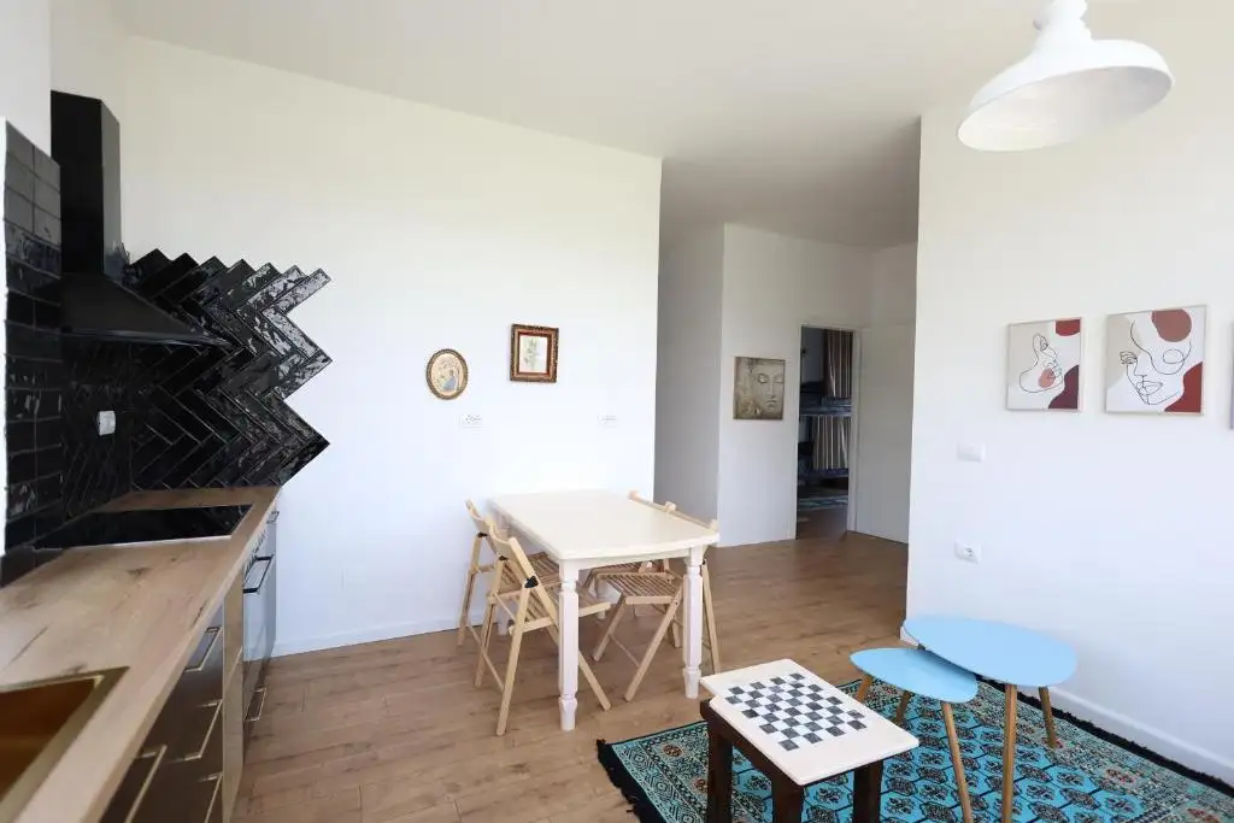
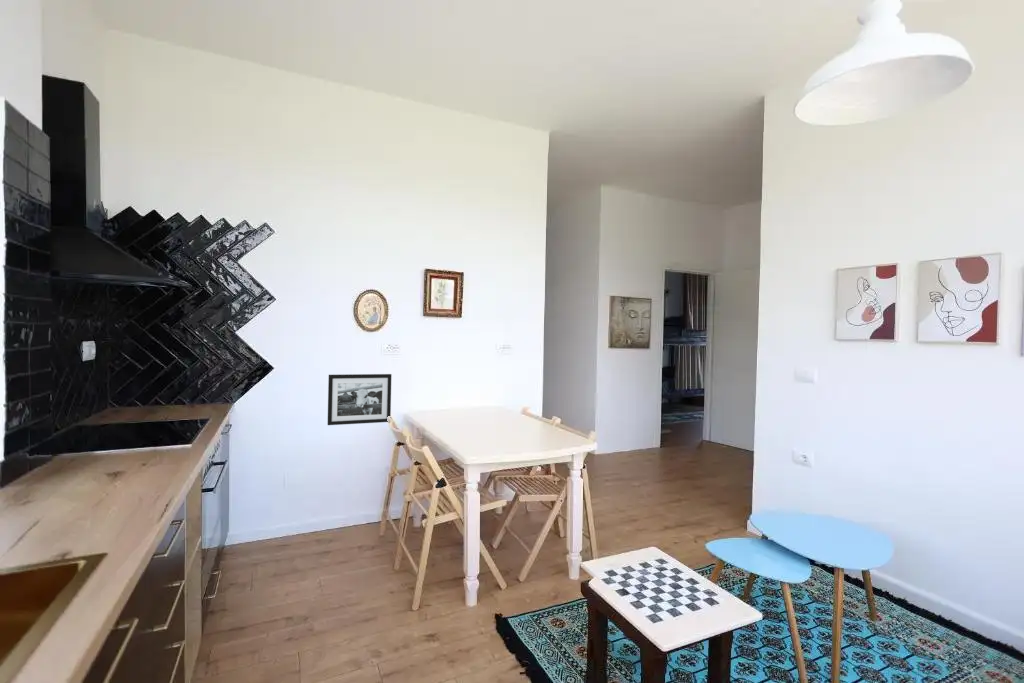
+ picture frame (360, 398)
